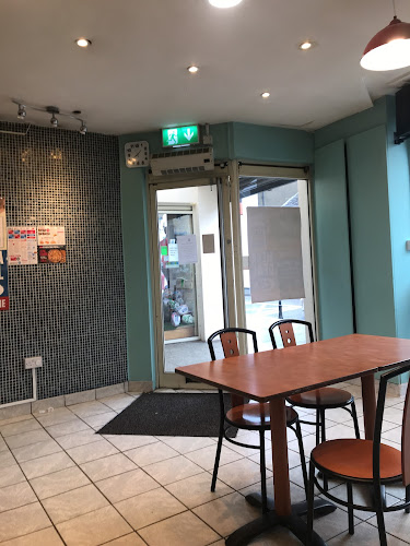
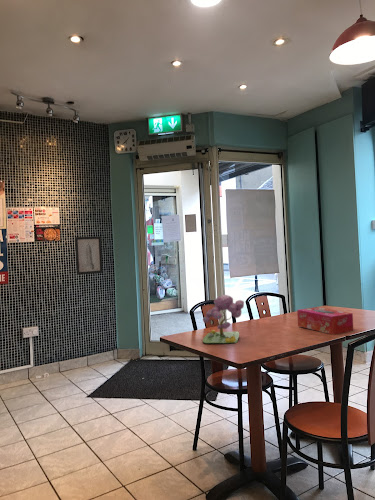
+ wall art (89, 255)
+ tissue box (324, 319)
+ plant (223, 319)
